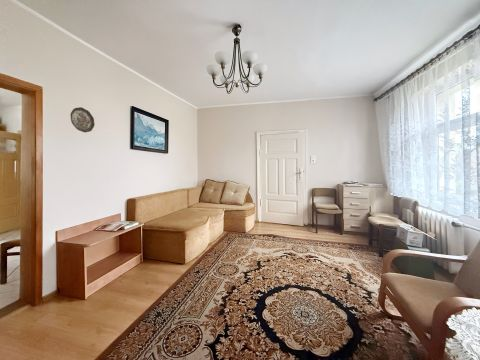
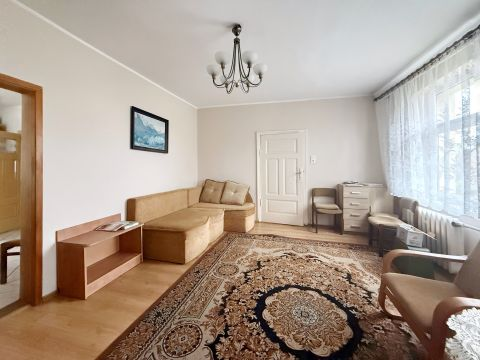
- decorative plate (82, 120)
